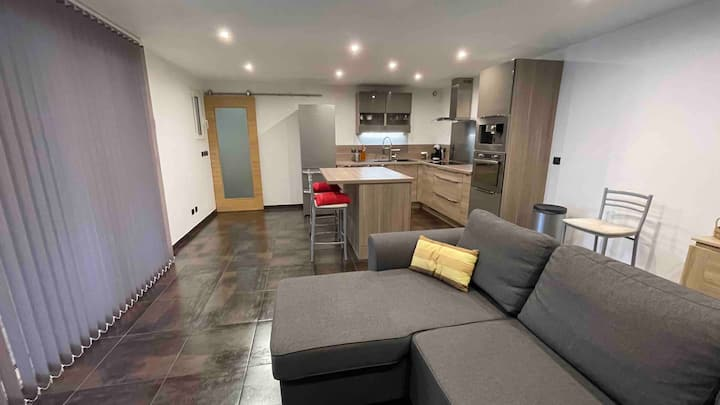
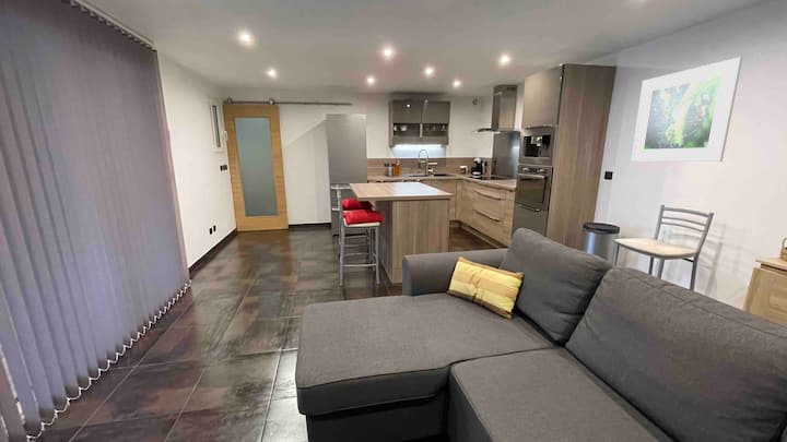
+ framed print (678, 117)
